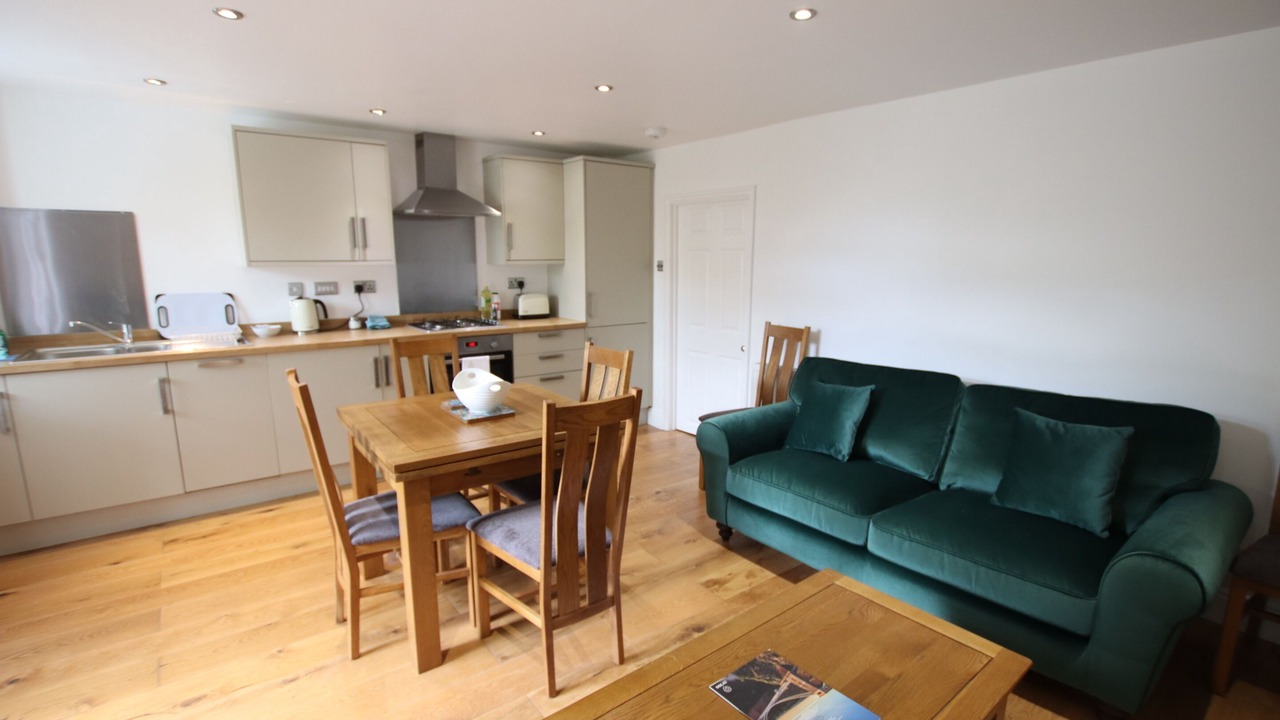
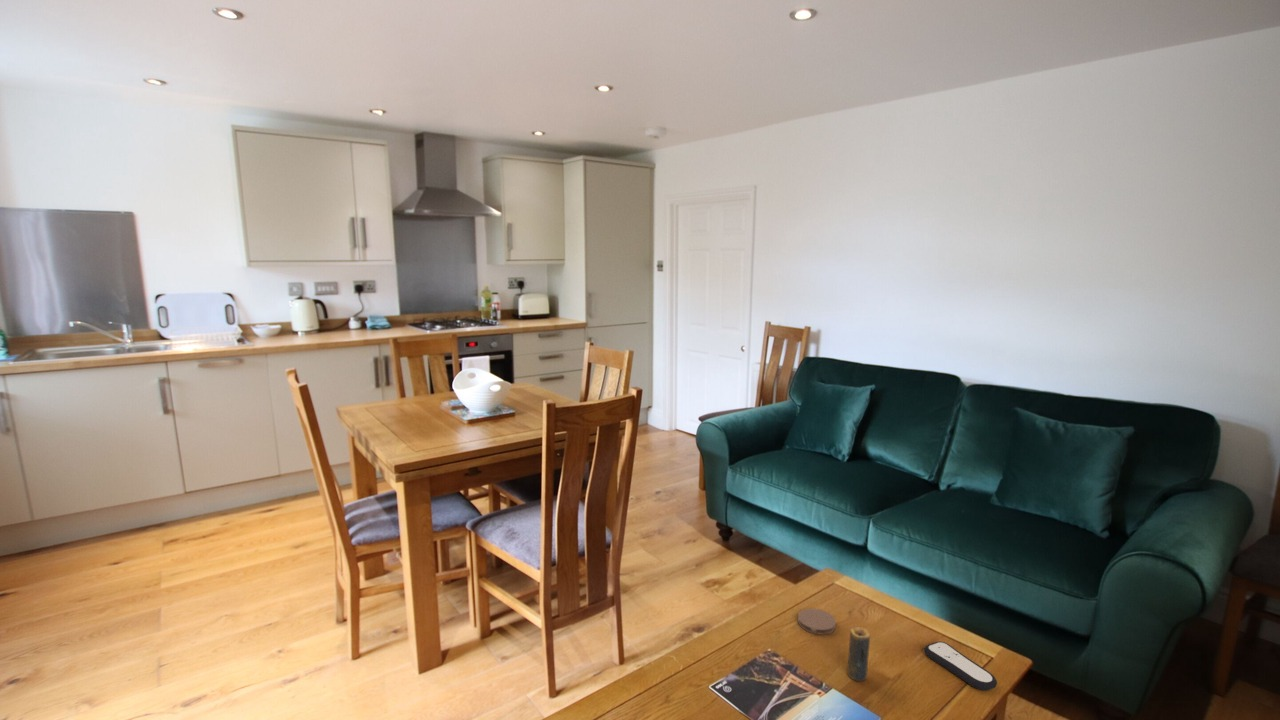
+ candle (858, 653)
+ coaster (816, 621)
+ remote control (959, 664)
